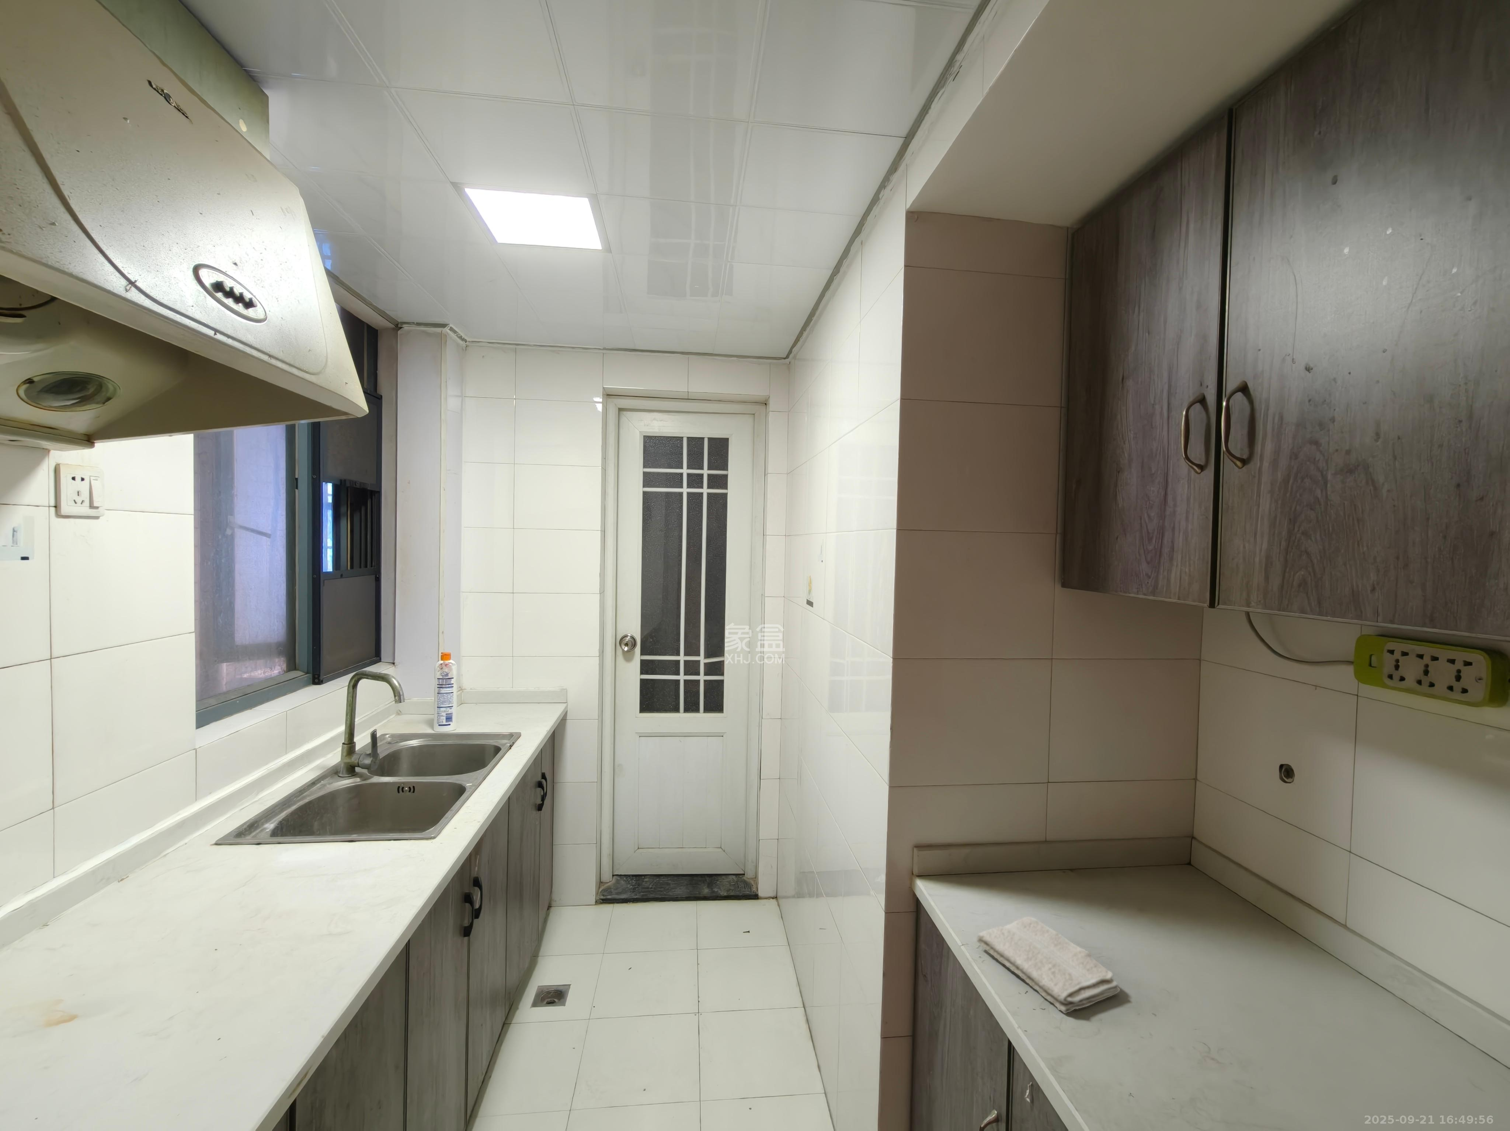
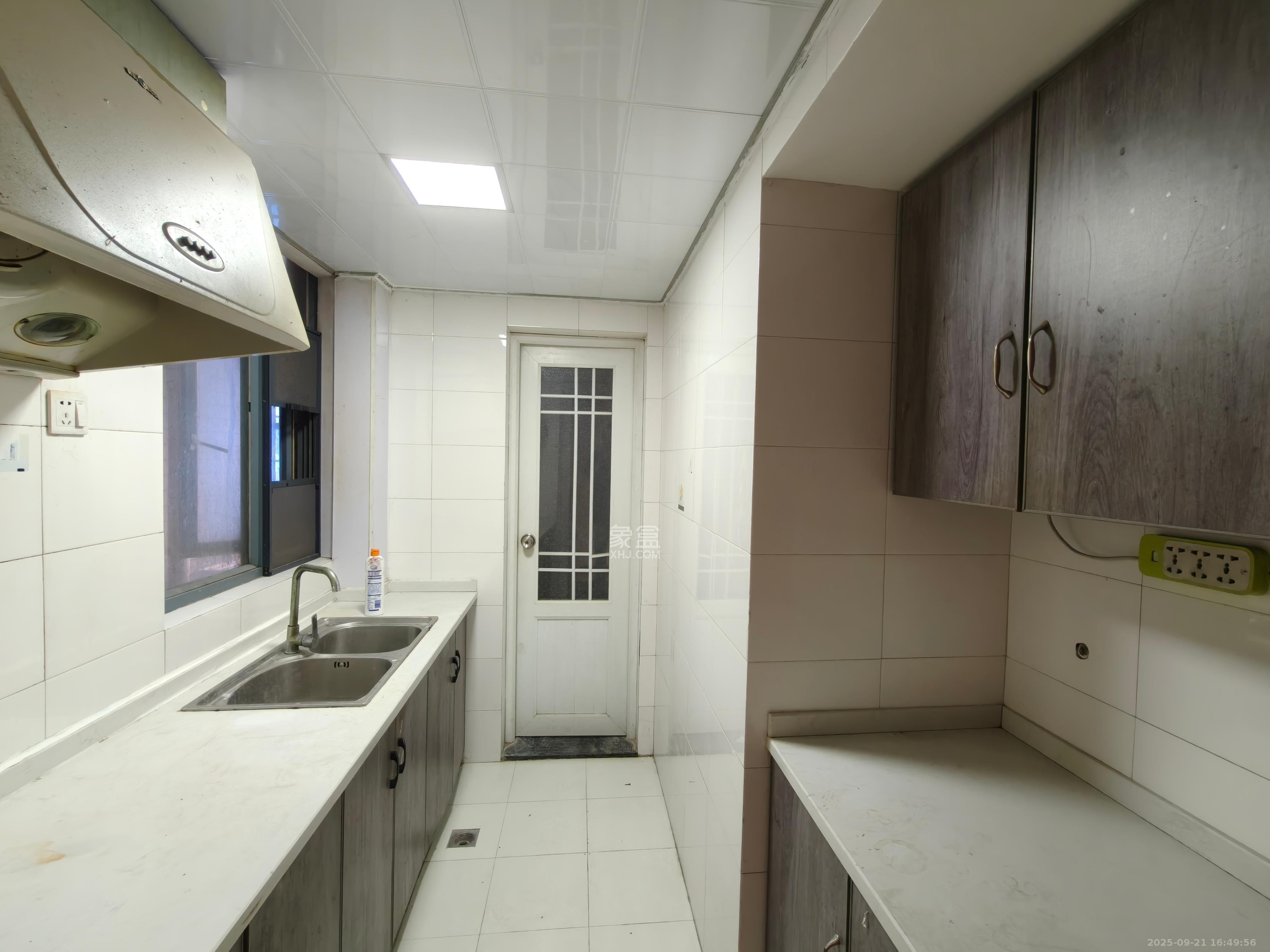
- washcloth (1045, 959)
